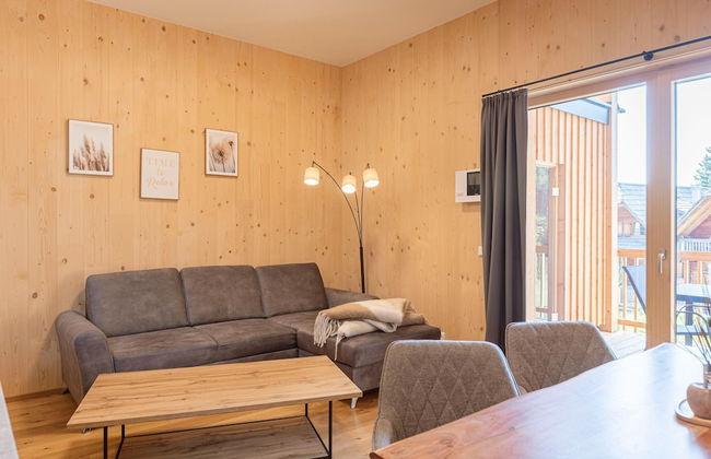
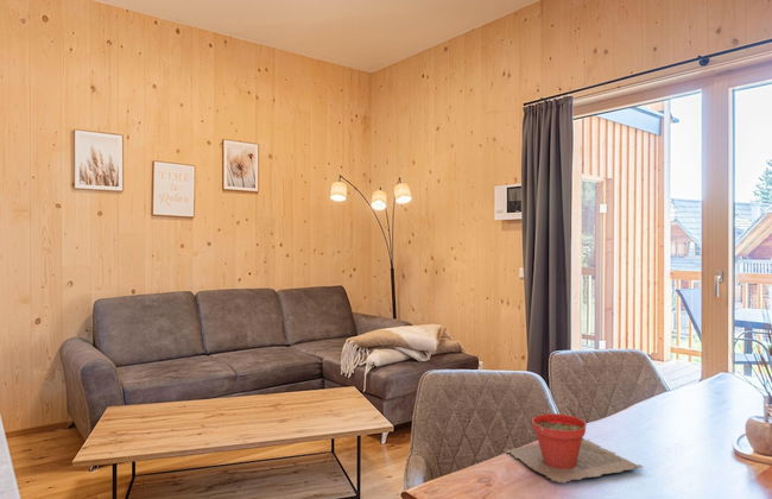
+ plant pot (570, 438)
